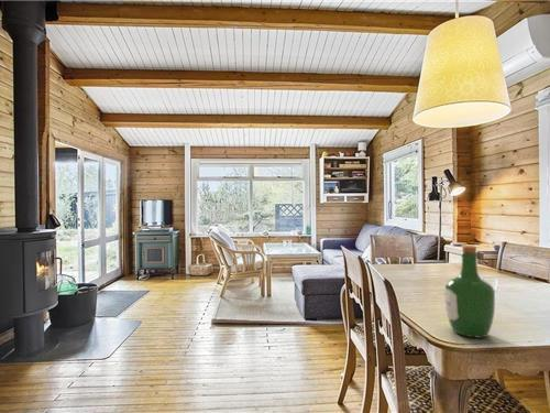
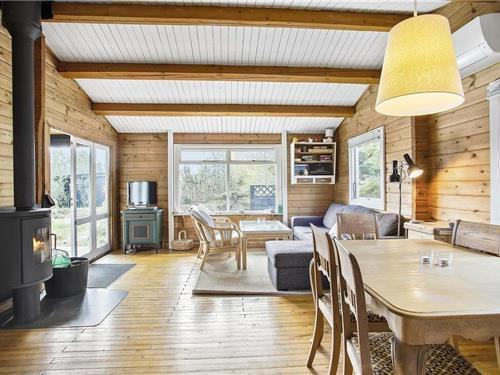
- wine bottle (469, 289)
